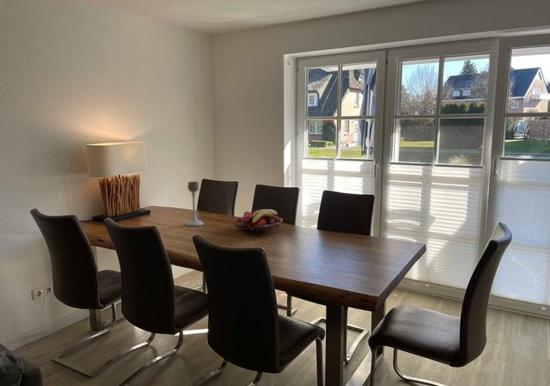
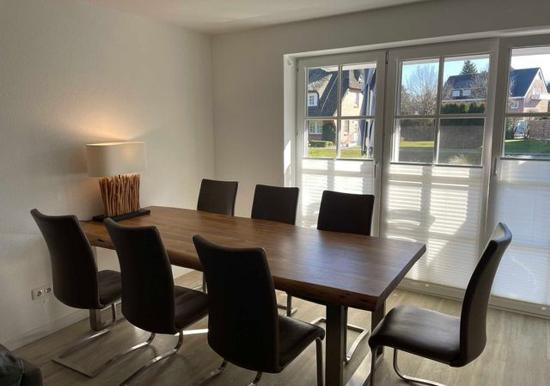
- fruit basket (258, 220)
- candle holder (193, 203)
